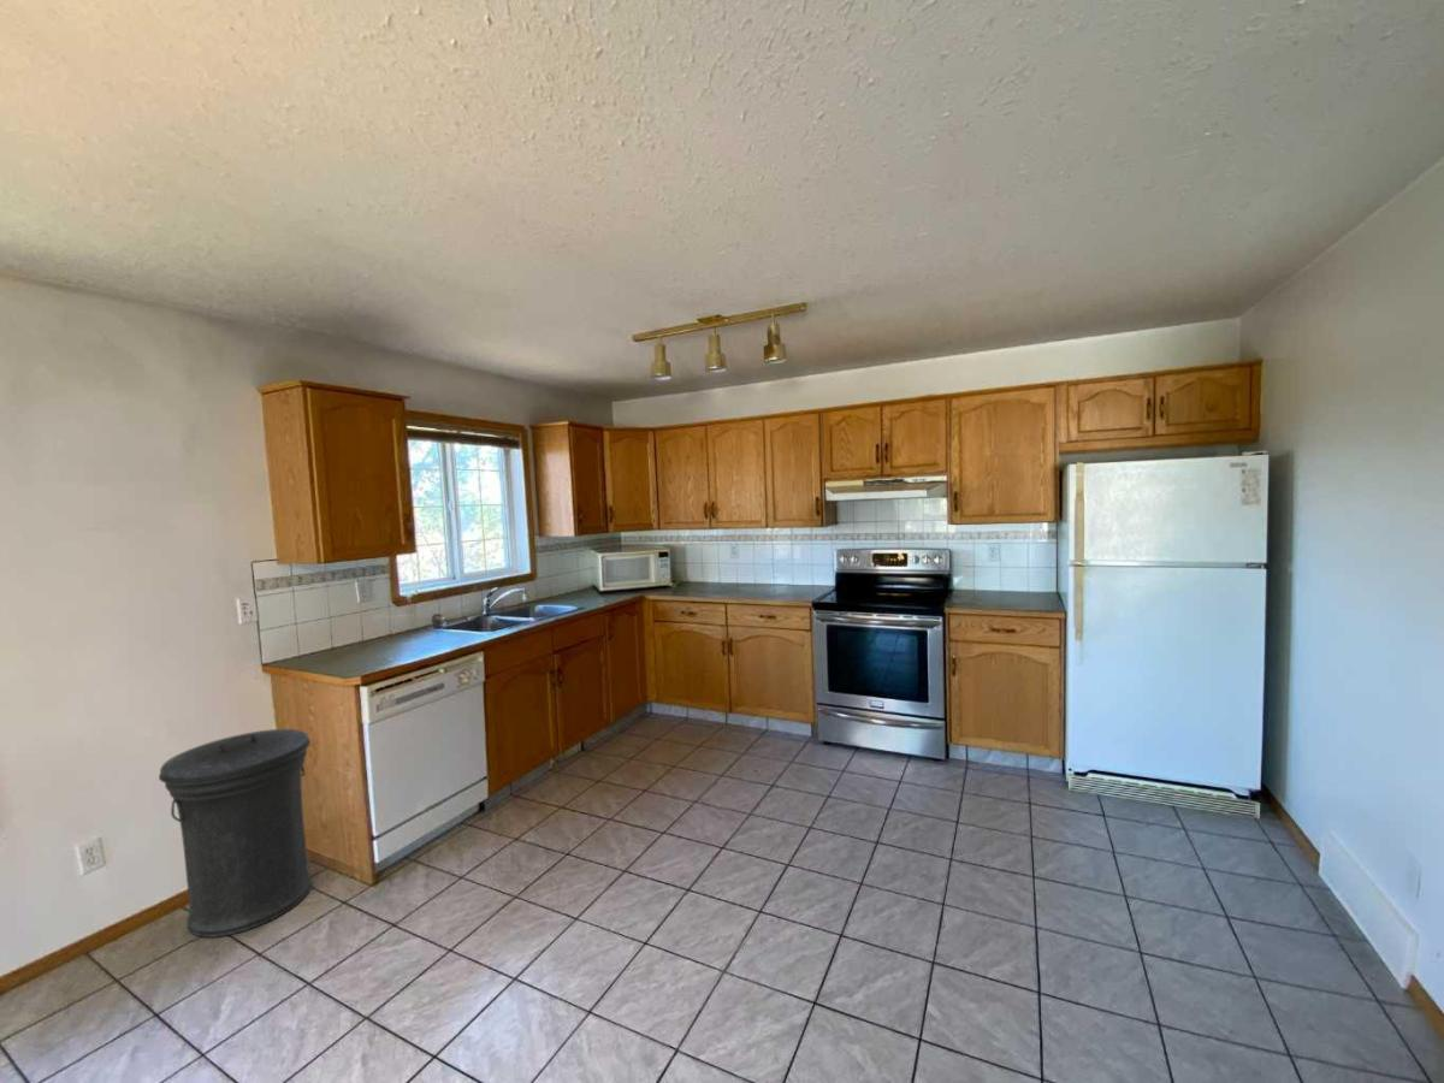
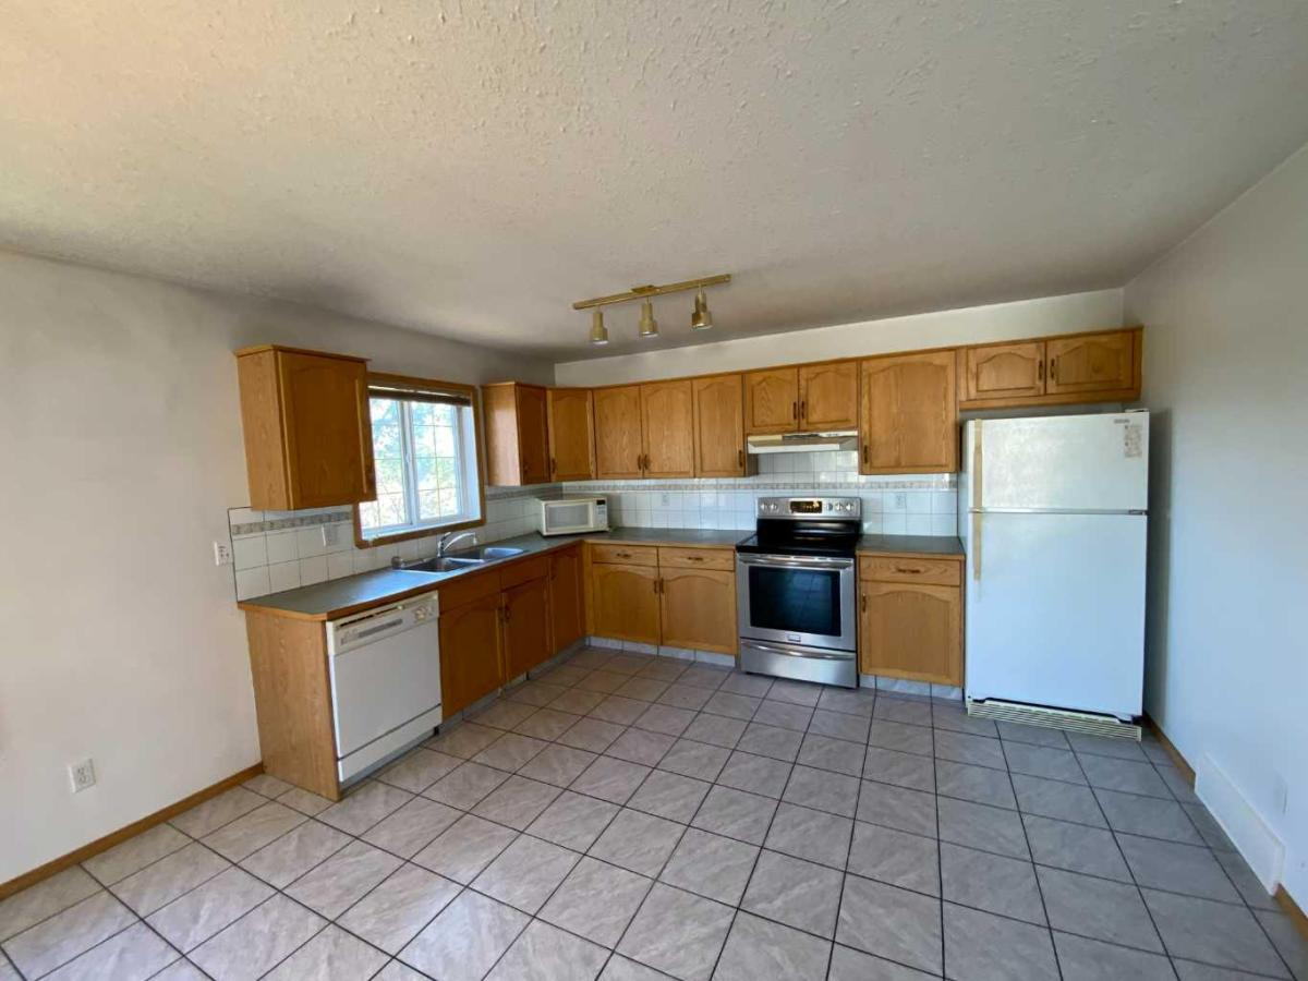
- trash can (244, 819)
